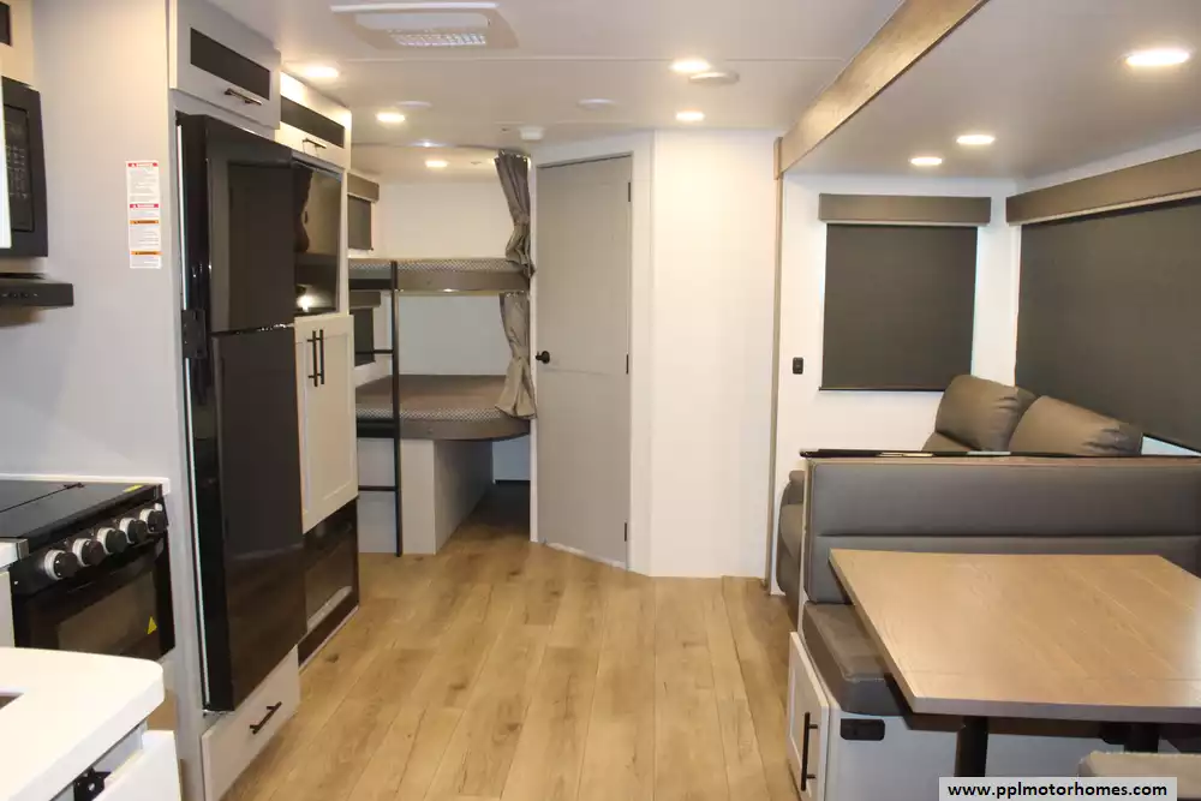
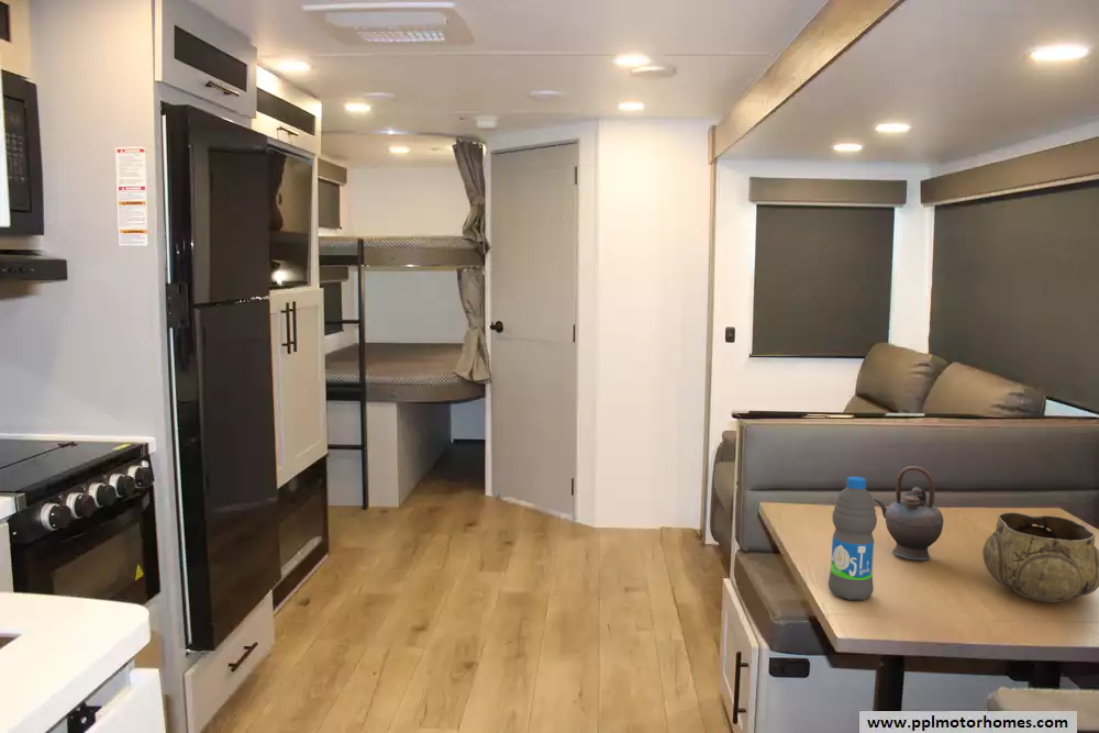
+ decorative bowl (1042, 559)
+ teapot (908, 510)
+ water bottle (853, 536)
